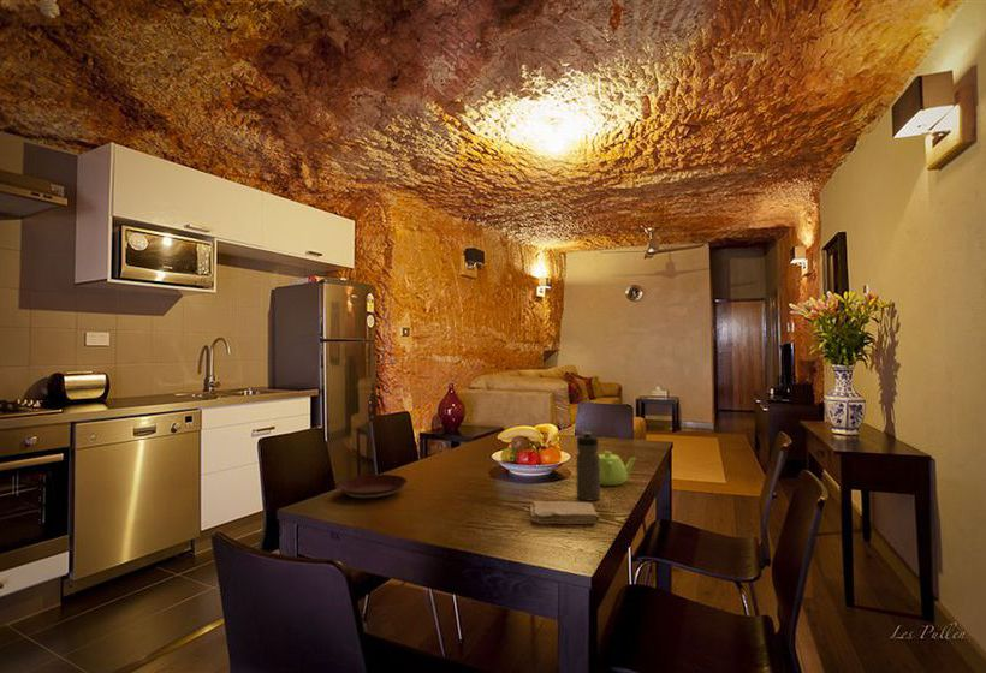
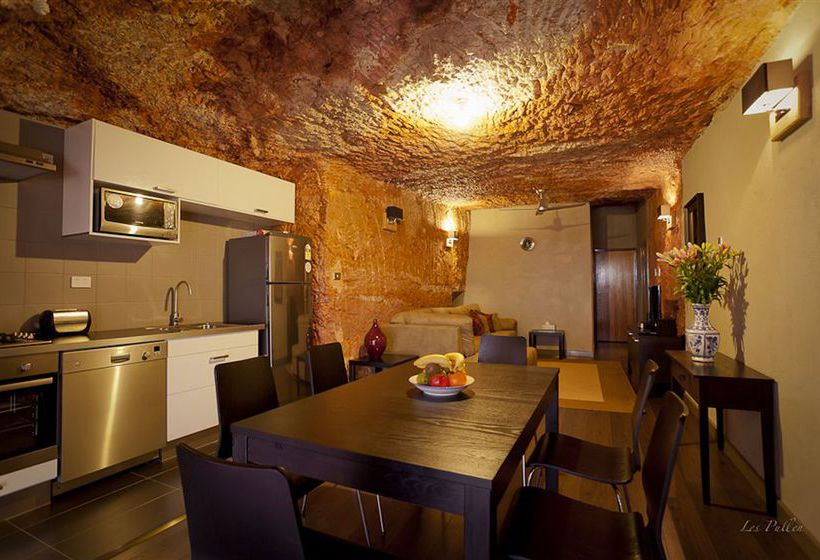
- plate (373, 487)
- washcloth (563, 511)
- water bottle (587, 464)
- teapot (608, 466)
